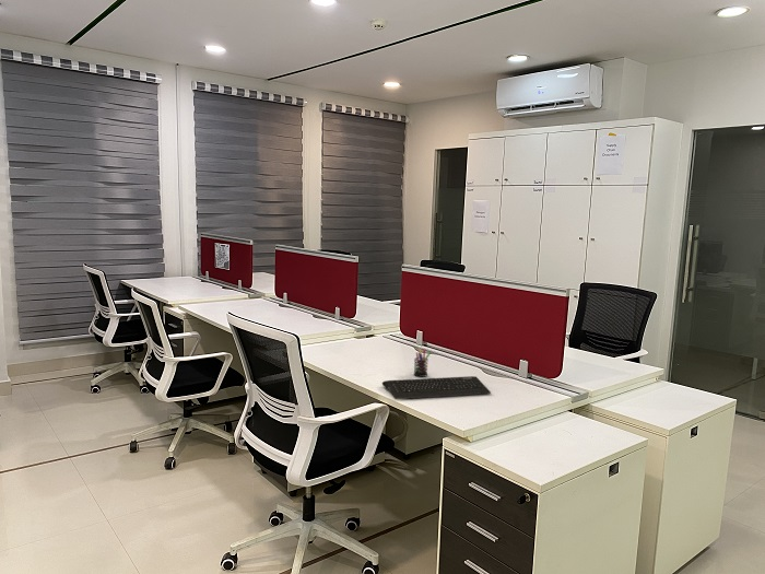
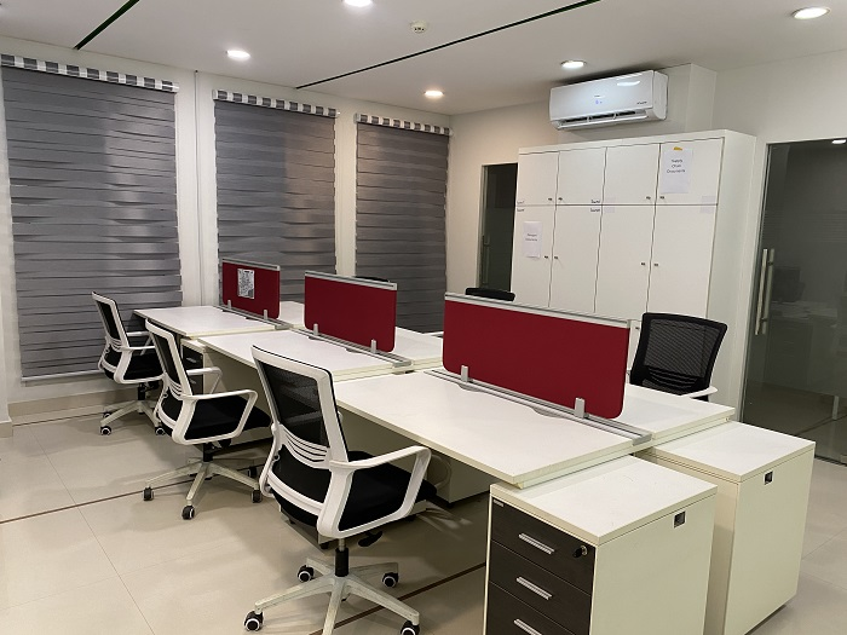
- keyboard (436, 386)
- pen holder (423, 361)
